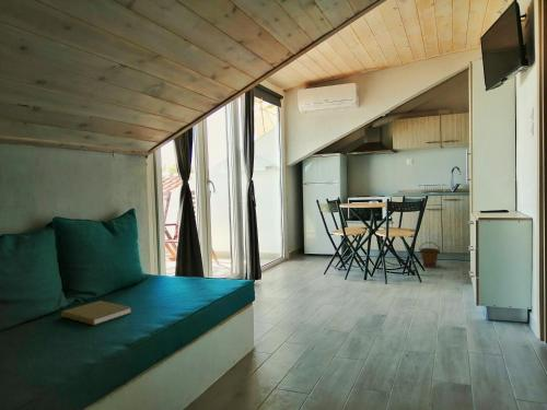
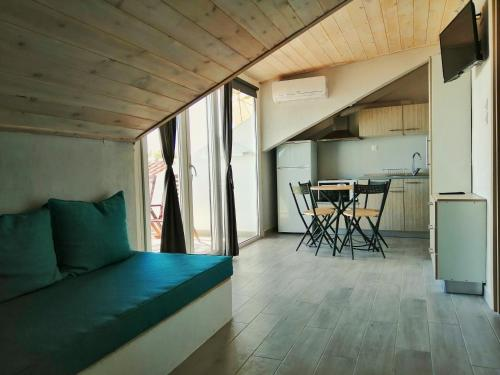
- bucket (429, 254)
- book (96, 312)
